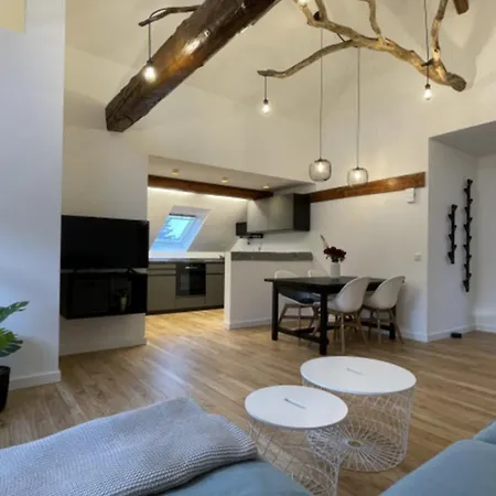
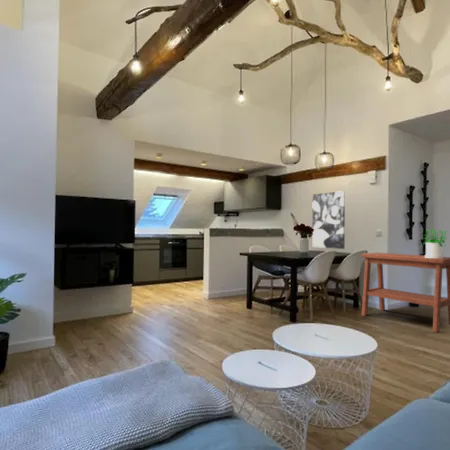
+ potted plant (435, 242)
+ side table (404, 291)
+ wall art (327, 220)
